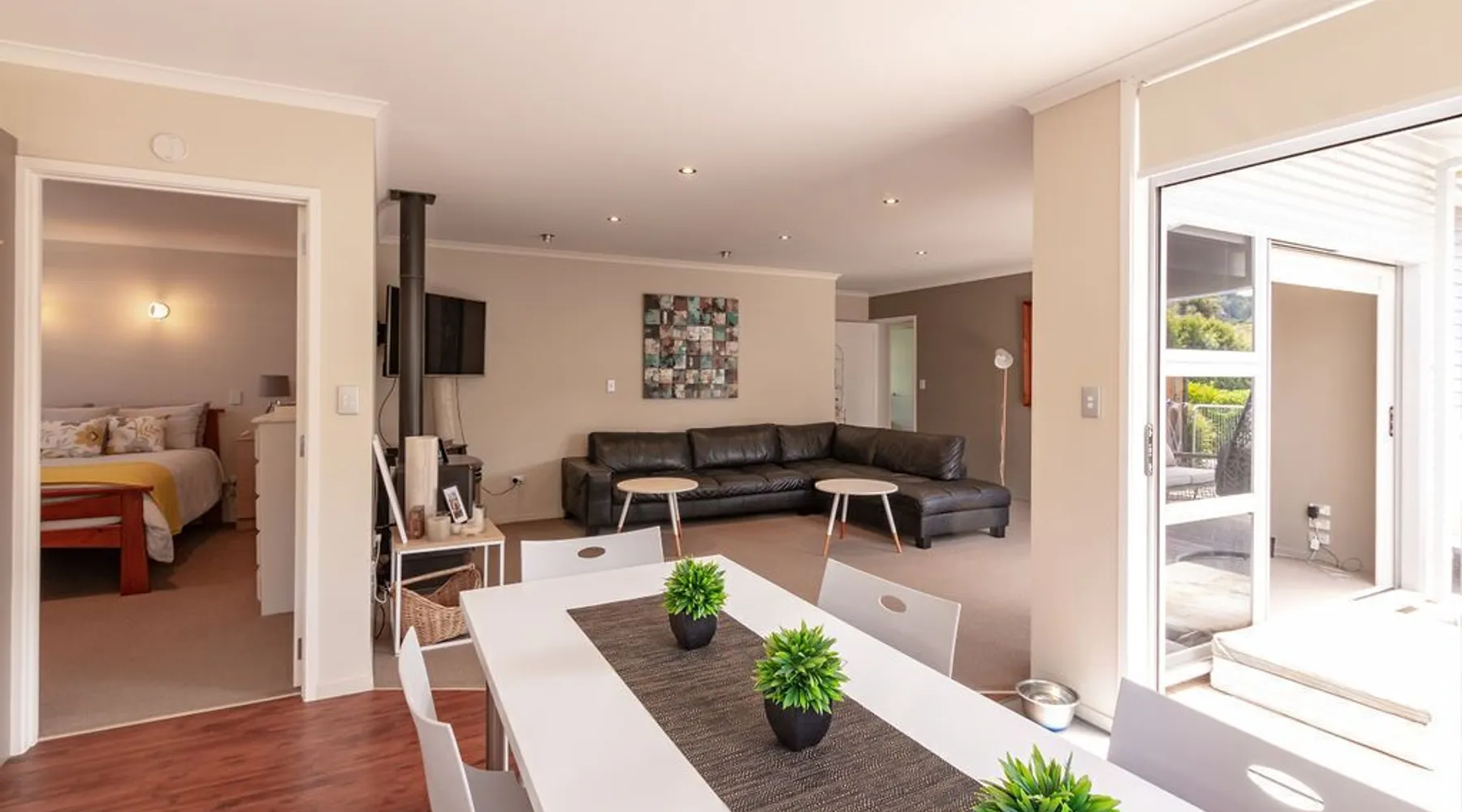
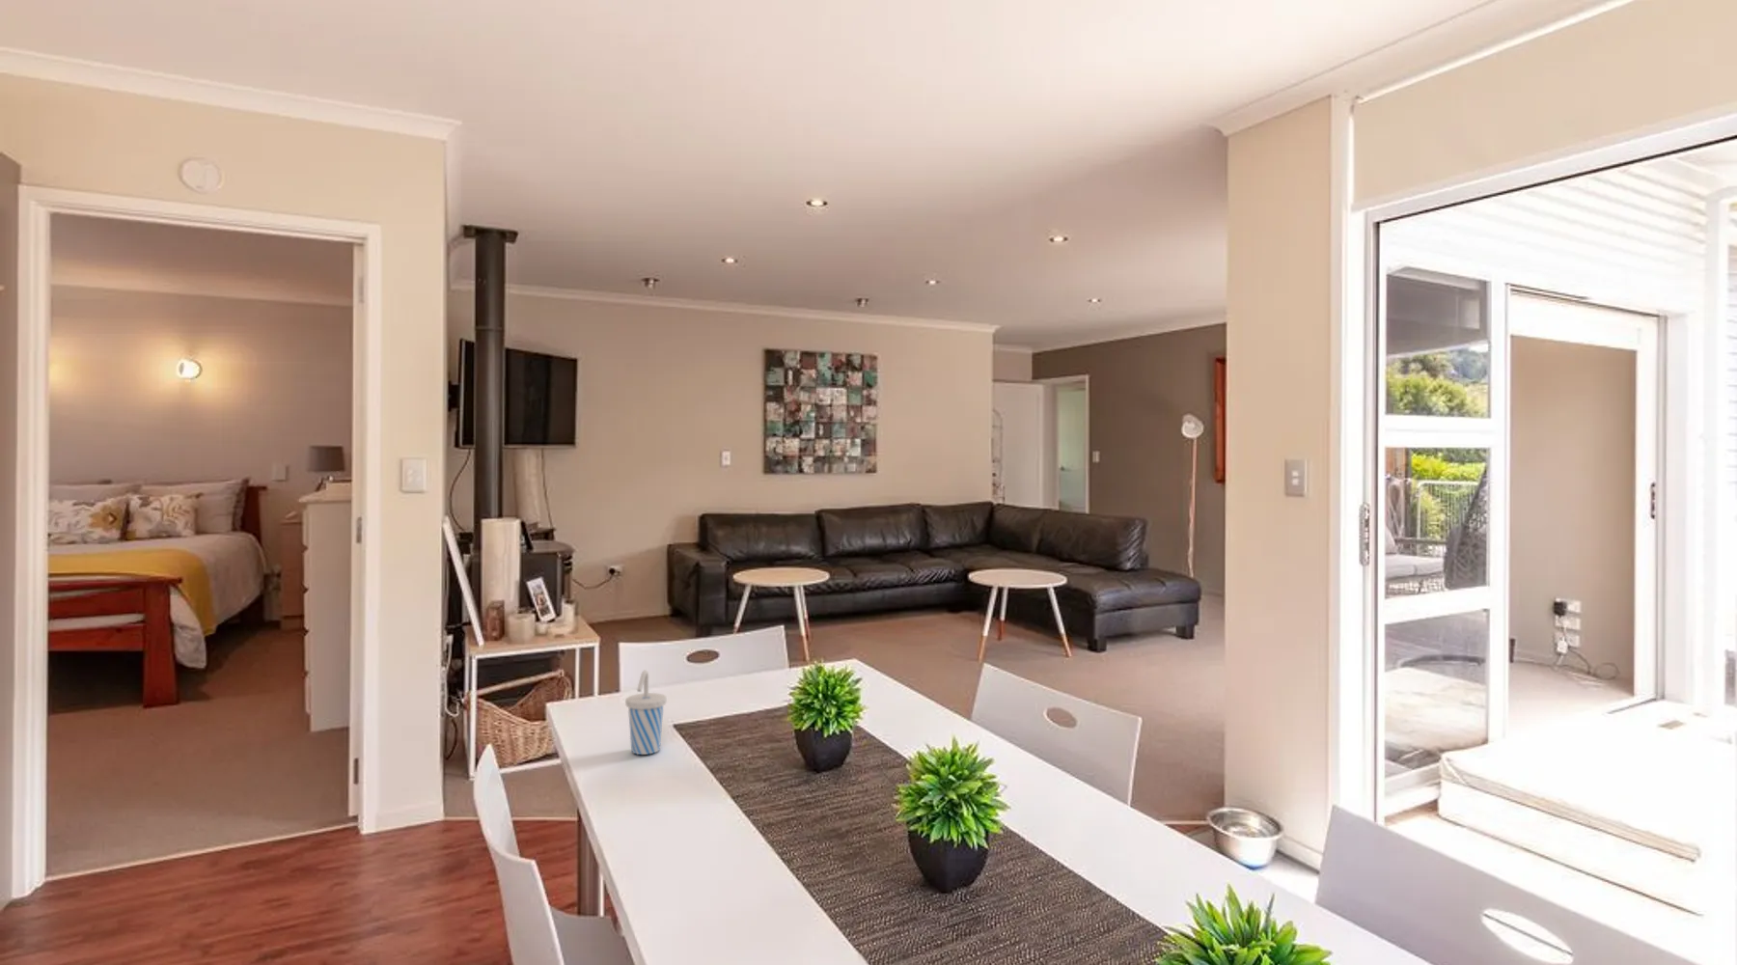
+ cup (645, 711)
